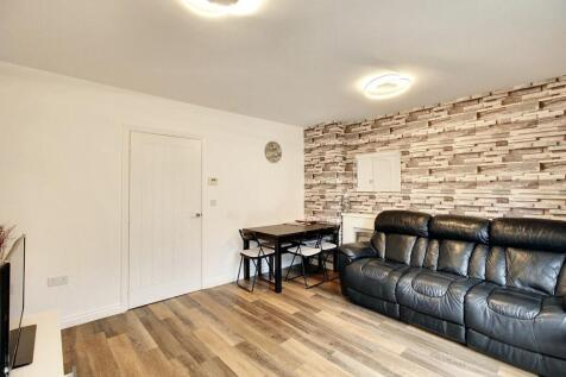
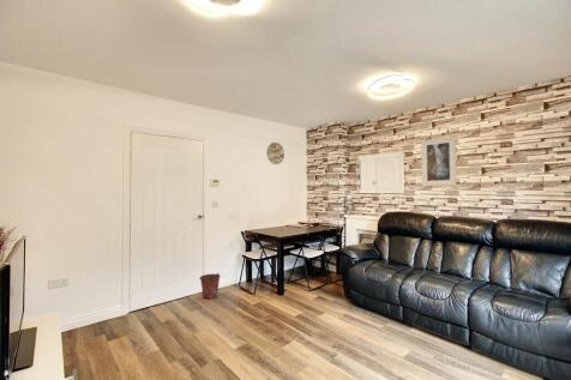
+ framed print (438, 162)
+ bucket (209, 285)
